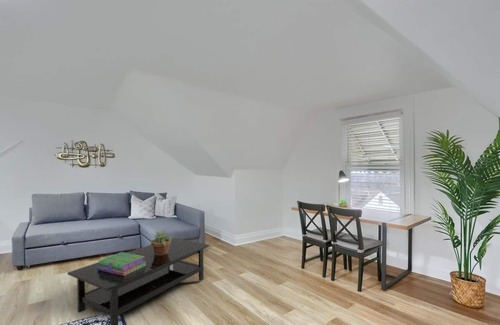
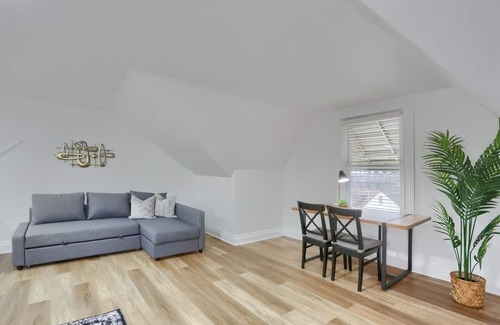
- potted plant (160, 241)
- coffee table (148, 275)
- stack of books (122, 262)
